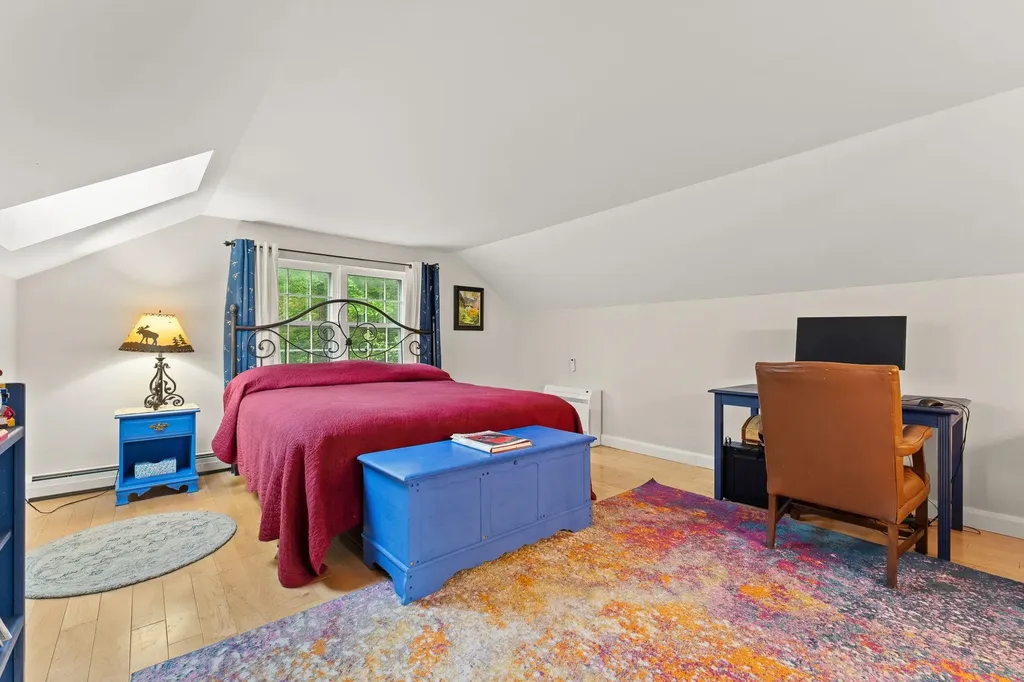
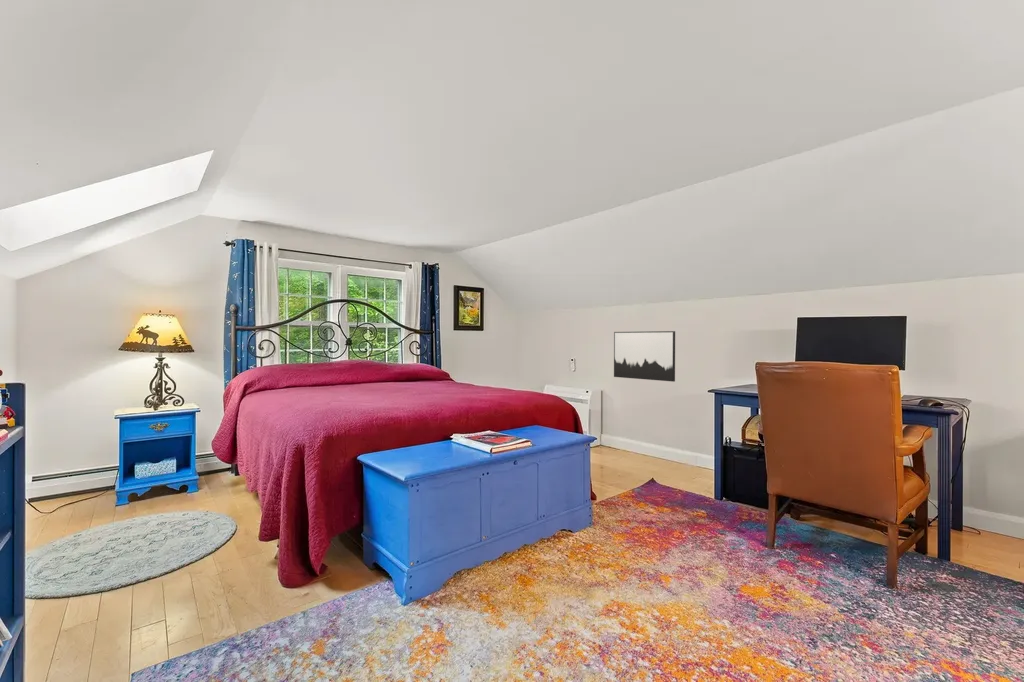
+ wall art (642, 355)
